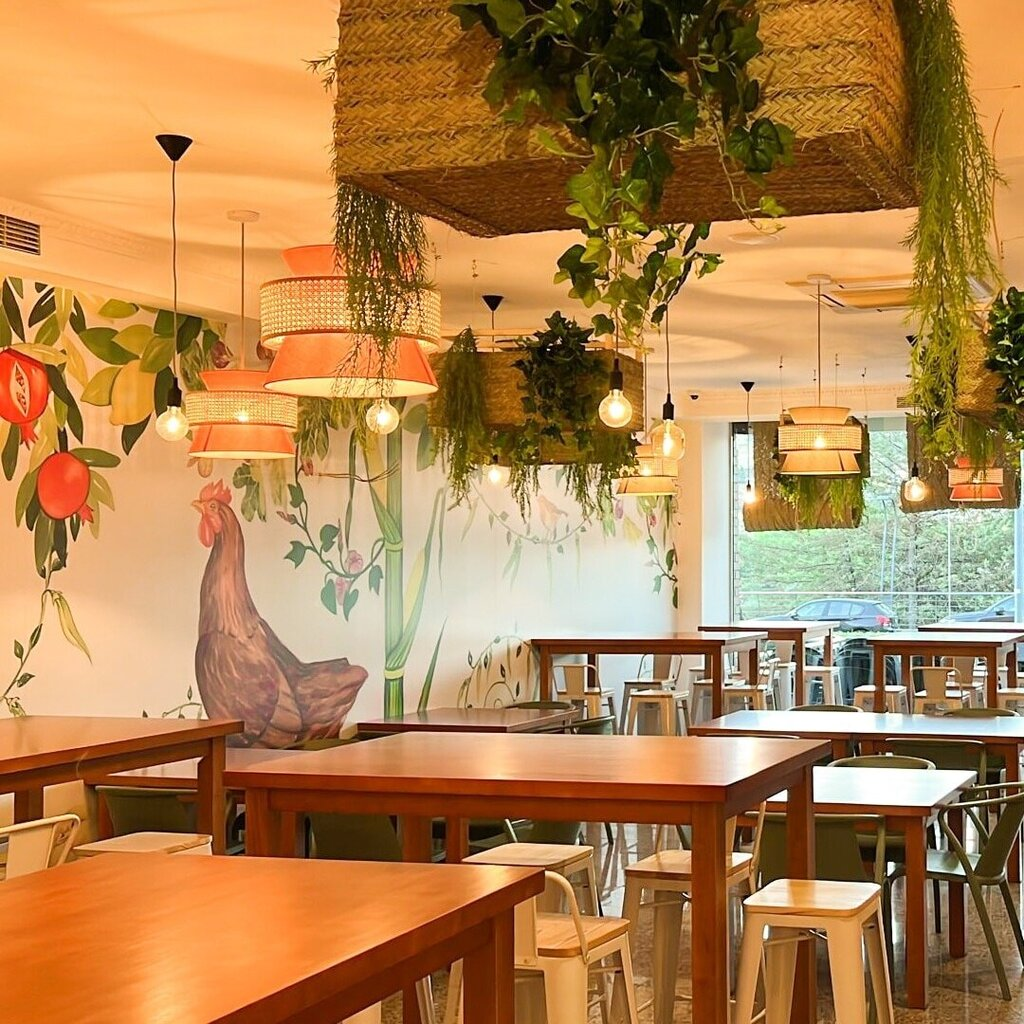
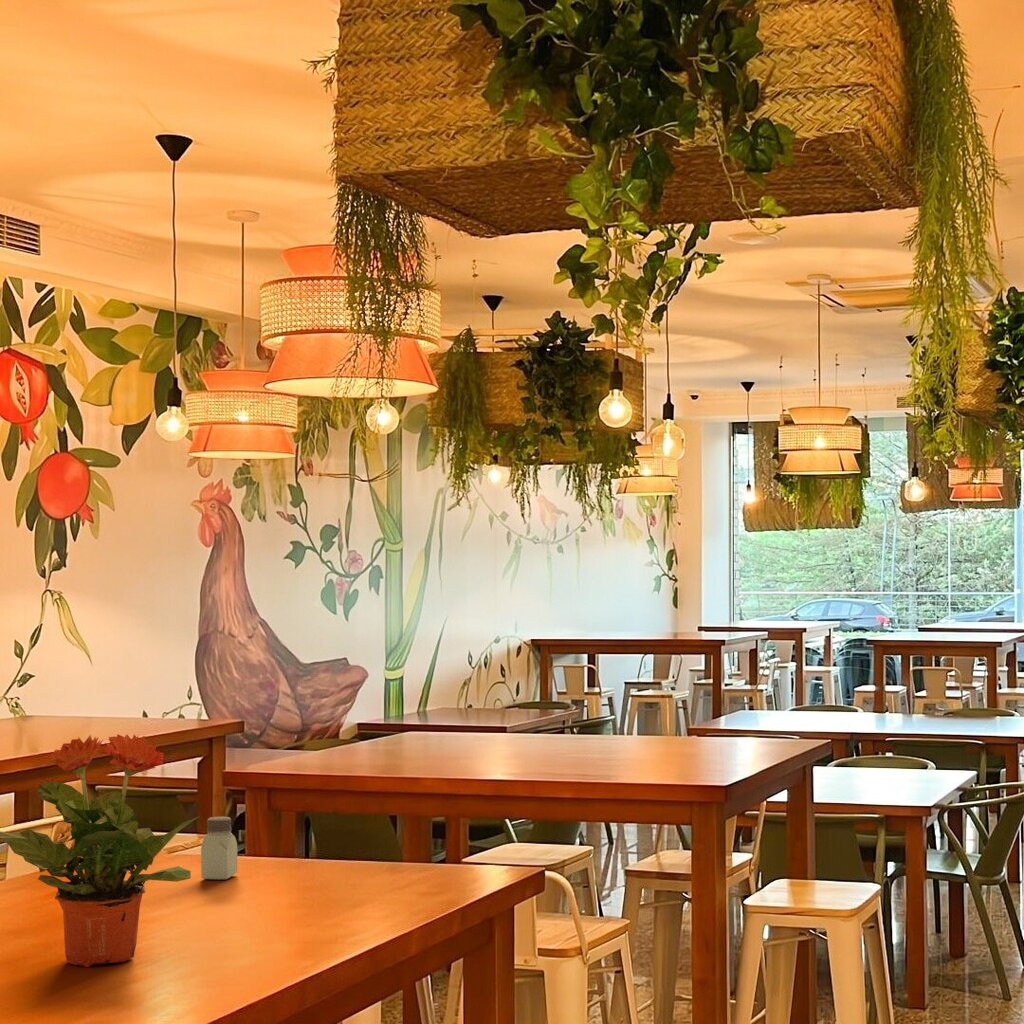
+ potted plant (102, 844)
+ saltshaker (219, 847)
